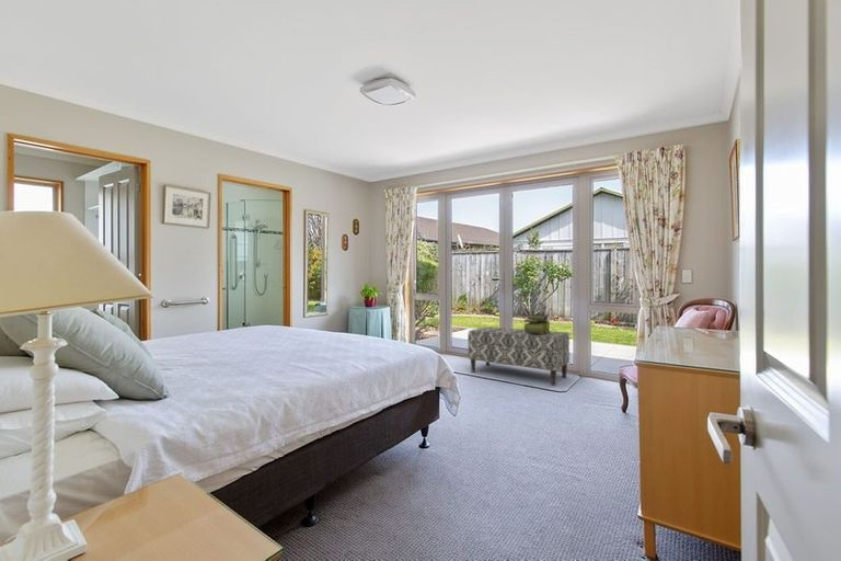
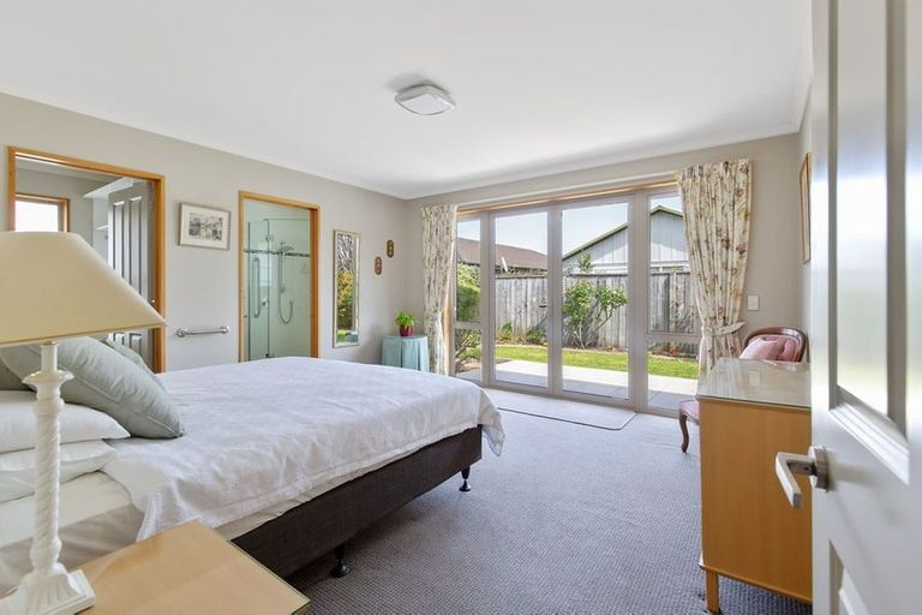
- bench (517, 353)
- stack of books (537, 322)
